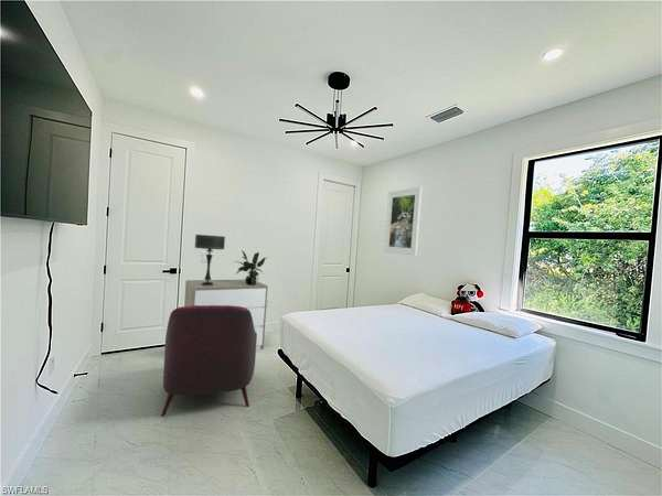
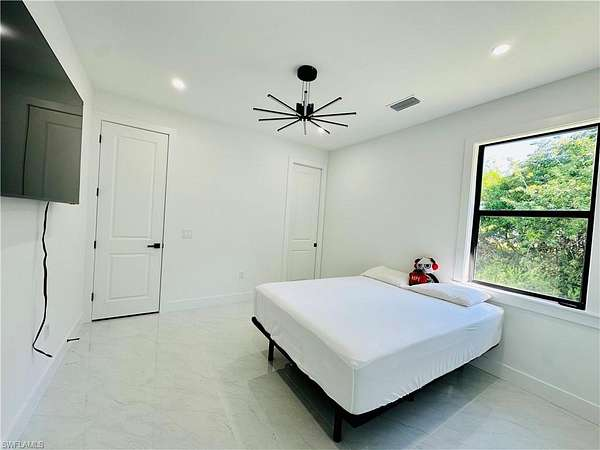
- potted plant (249, 267)
- armchair (212, 346)
- table lamp (209, 260)
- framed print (402, 222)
- dresser (224, 304)
